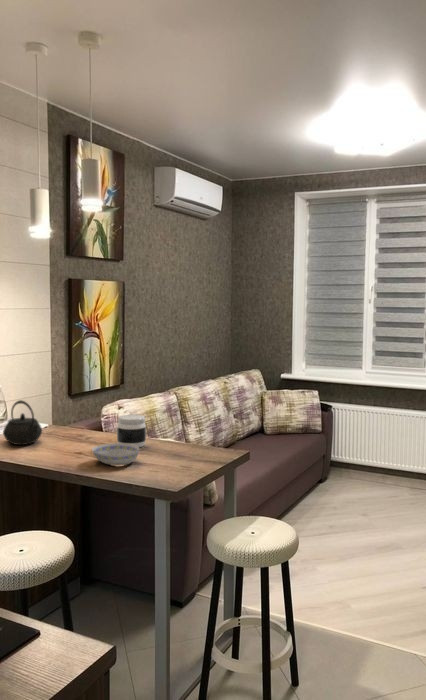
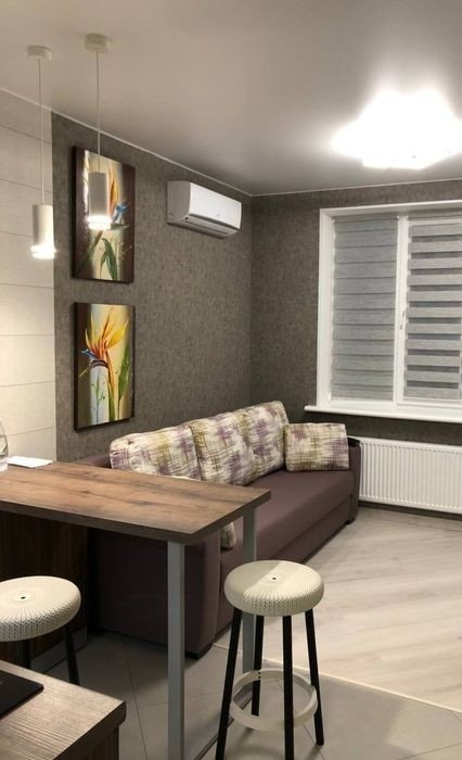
- kettle (24, 422)
- jar (131, 431)
- bowl (116, 455)
